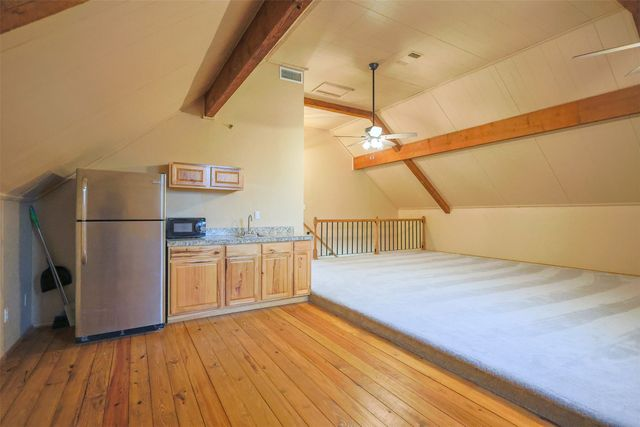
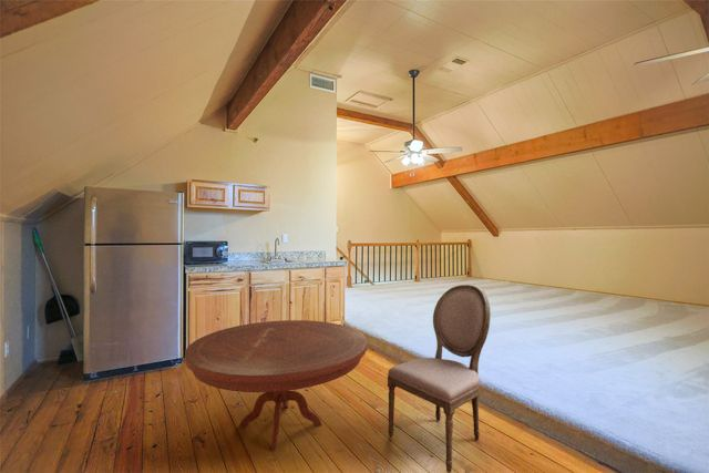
+ dining chair (439, 364)
+ round table (280, 382)
